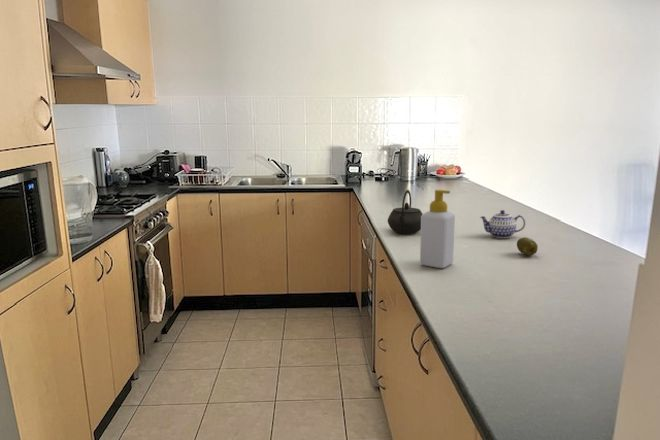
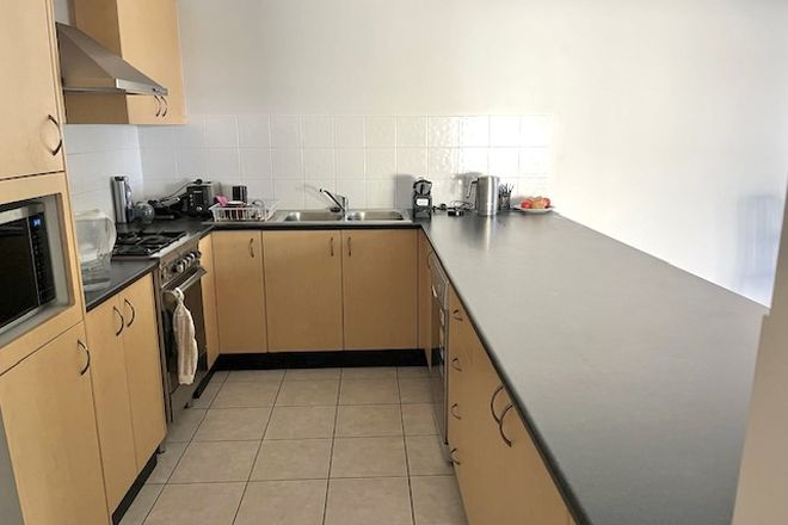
- fruit (527, 246)
- kettle (405, 211)
- teapot (502, 223)
- soap bottle (437, 227)
